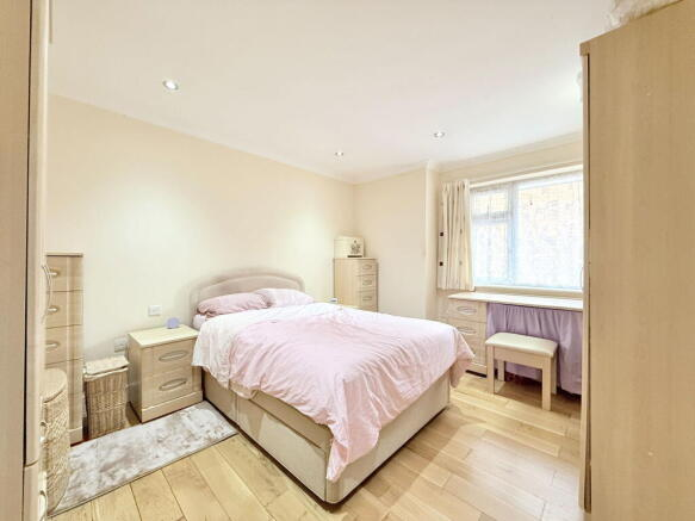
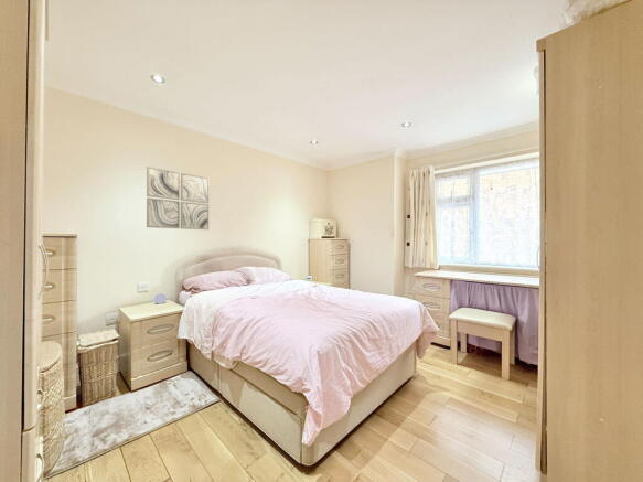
+ wall art (181, 200)
